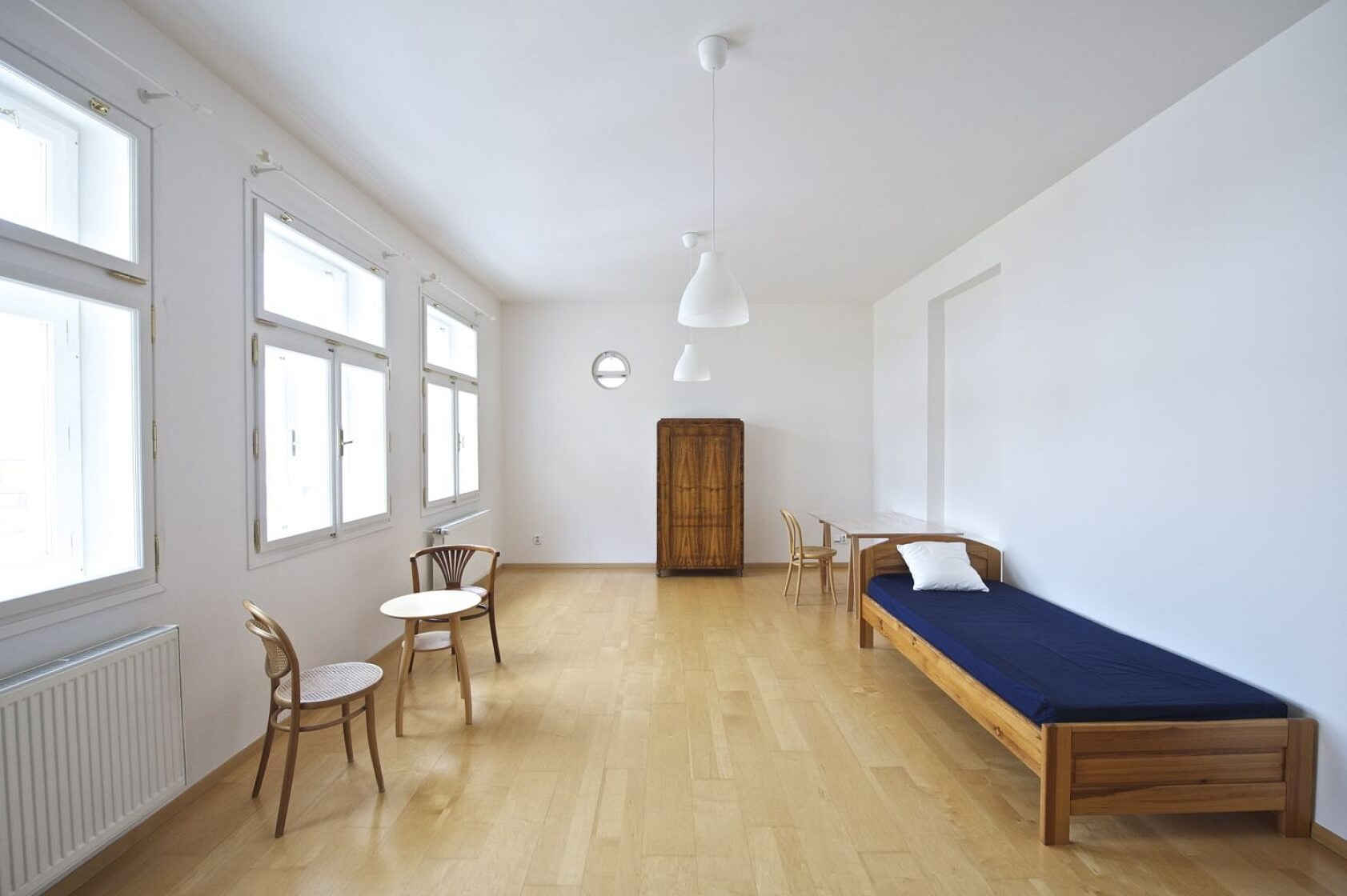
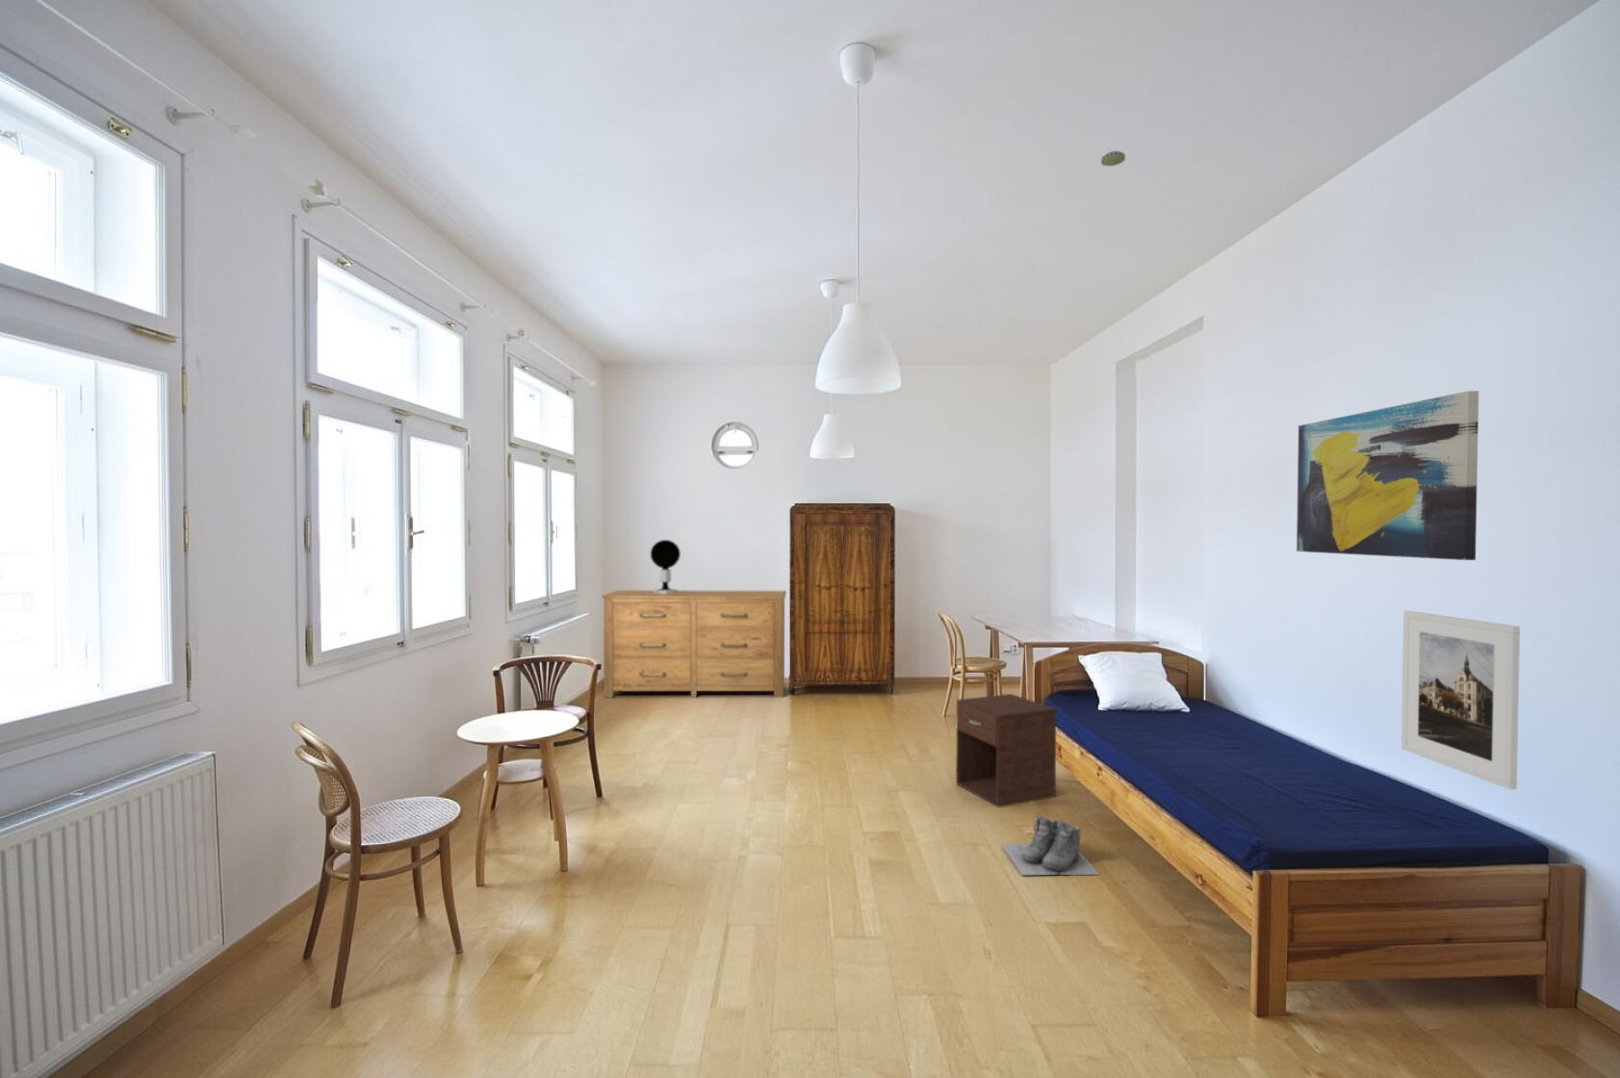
+ table lamp (665, 565)
+ boots (1049, 840)
+ dresser (696, 642)
+ smoke detector (1112, 158)
+ nightstand (1002, 747)
+ wall art (1373, 484)
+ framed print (1455, 692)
